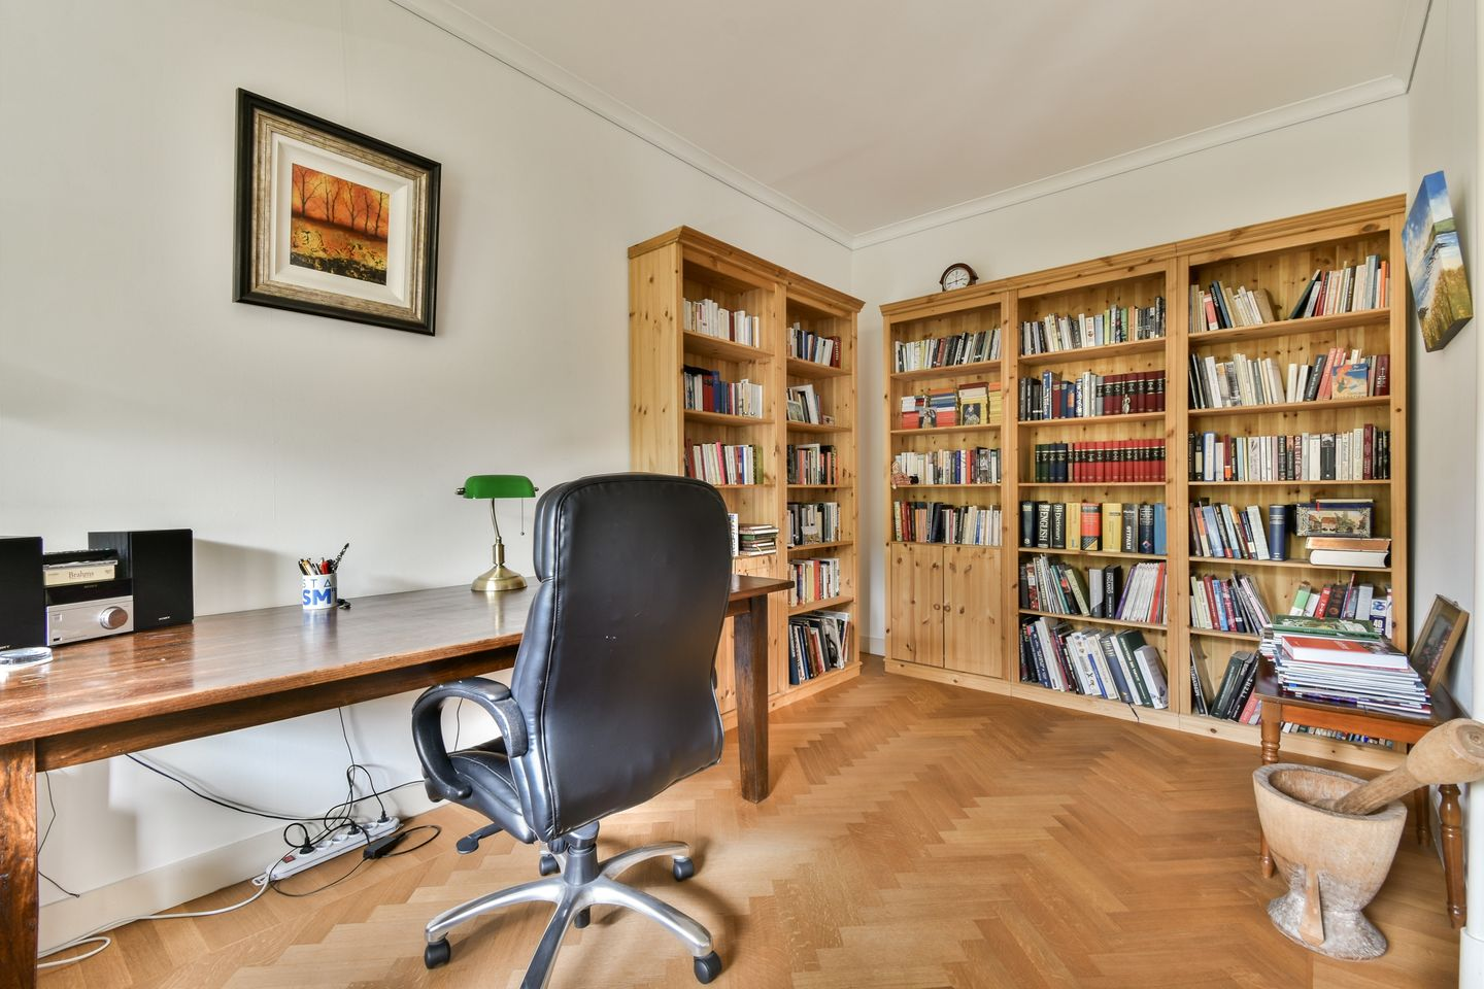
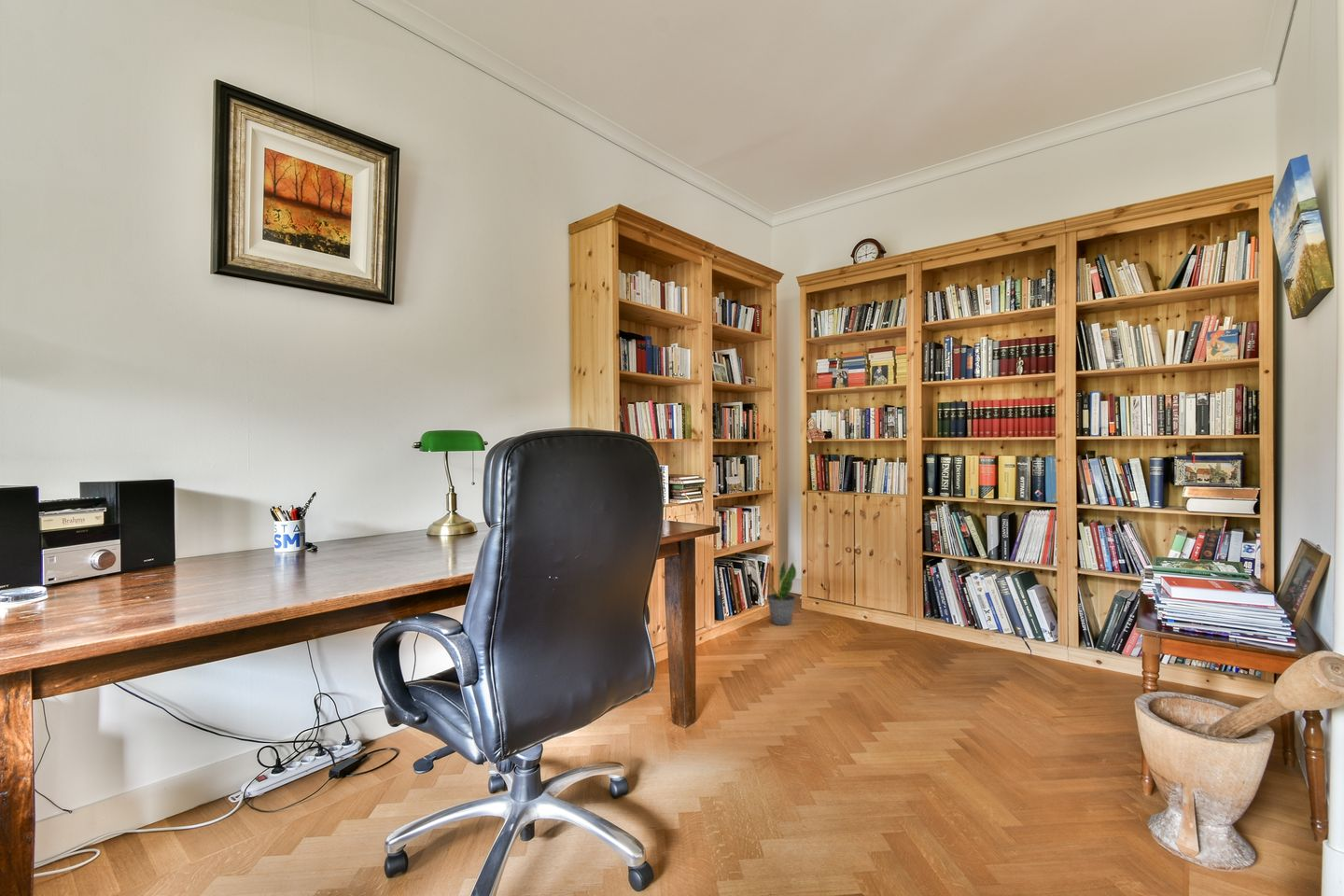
+ potted plant (781, 591)
